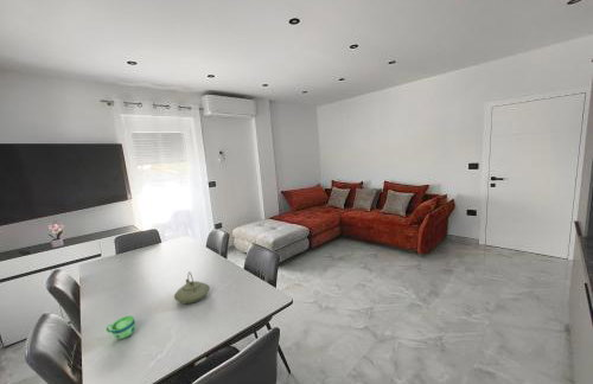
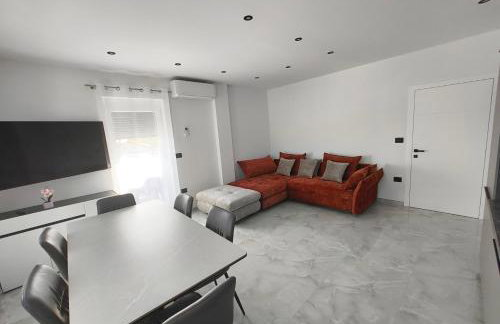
- cup (120, 329)
- teapot (191, 284)
